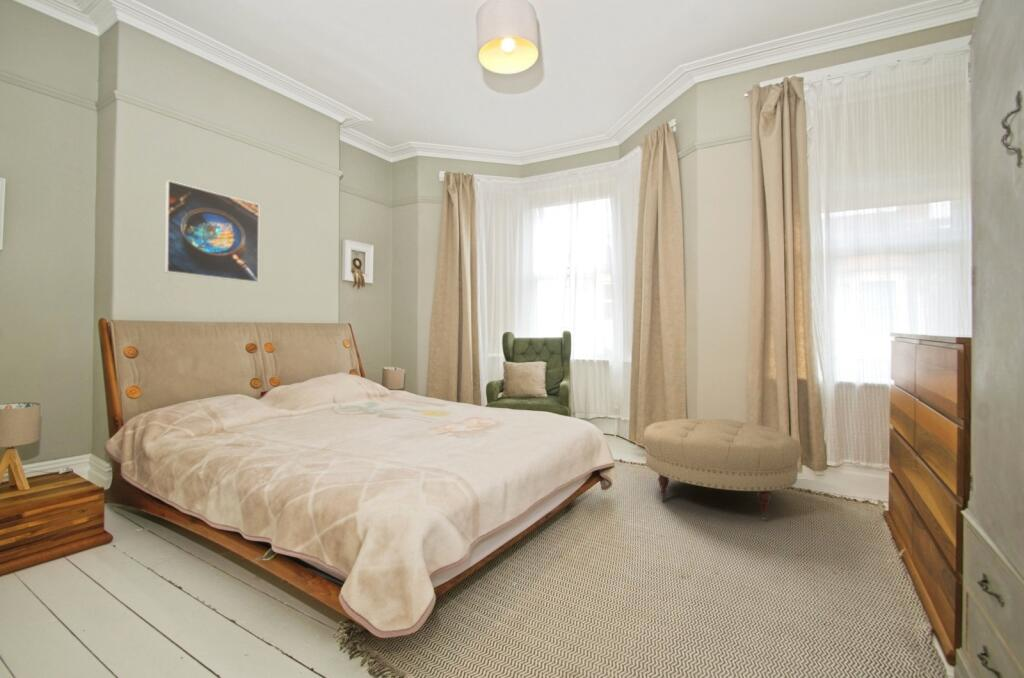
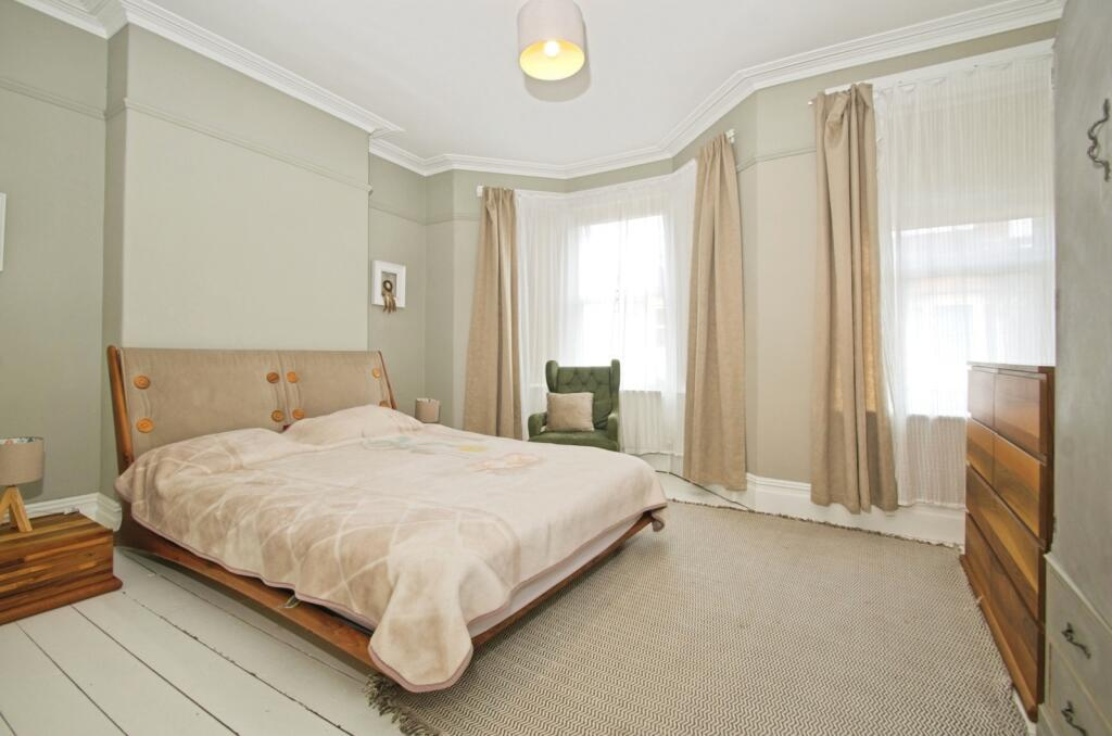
- ottoman (716, 461)
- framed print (215, 235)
